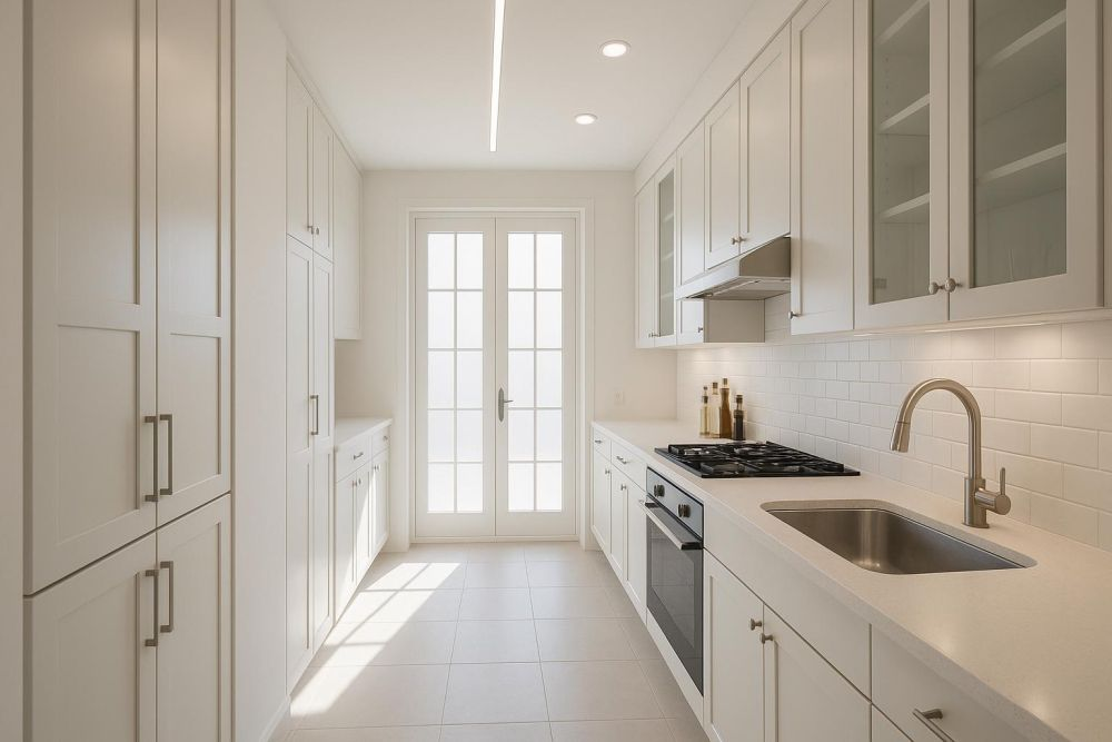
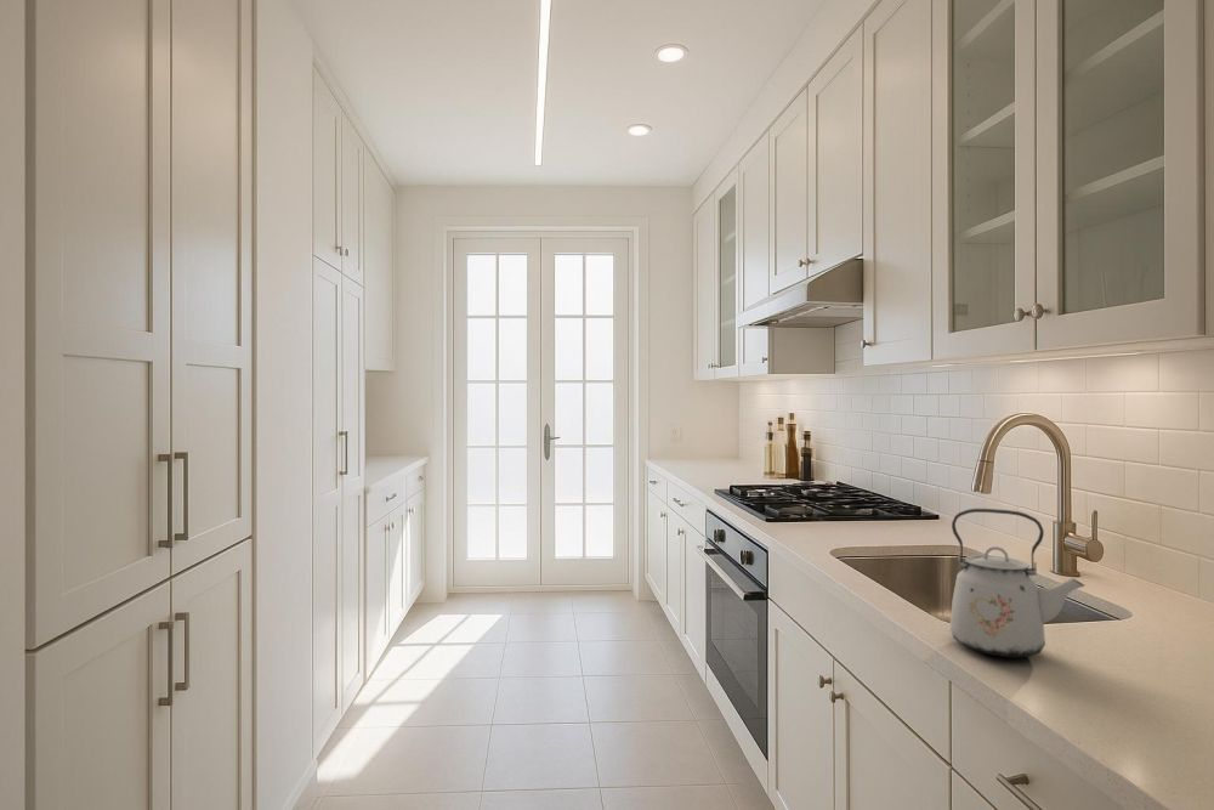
+ kettle (1014, 580)
